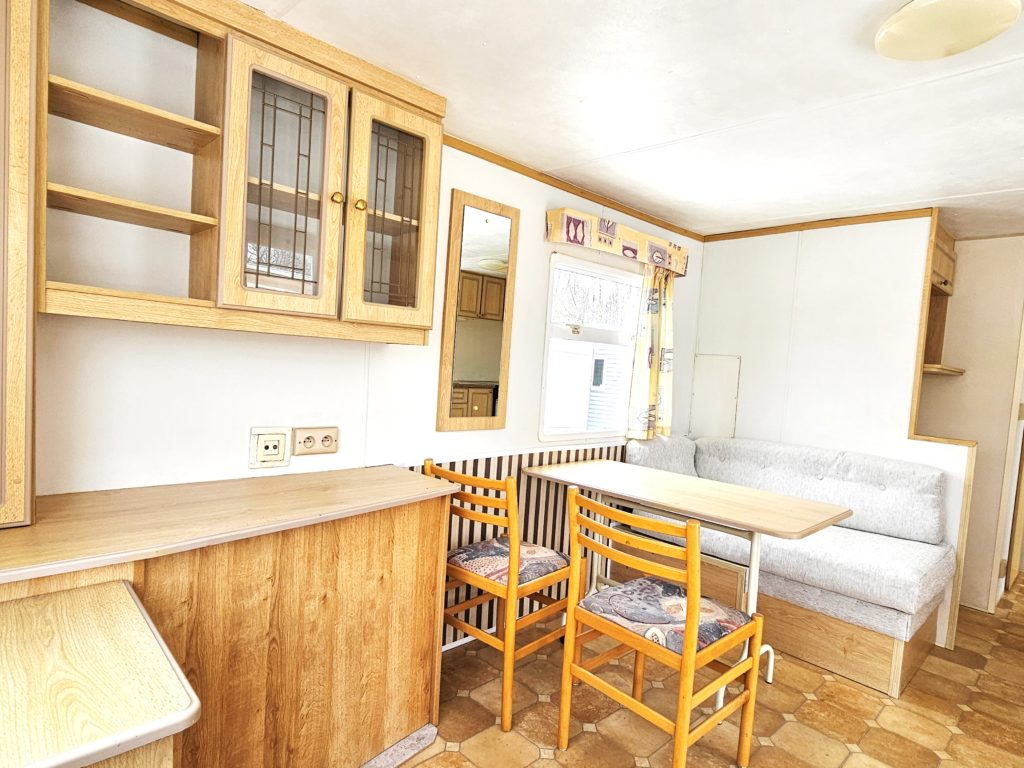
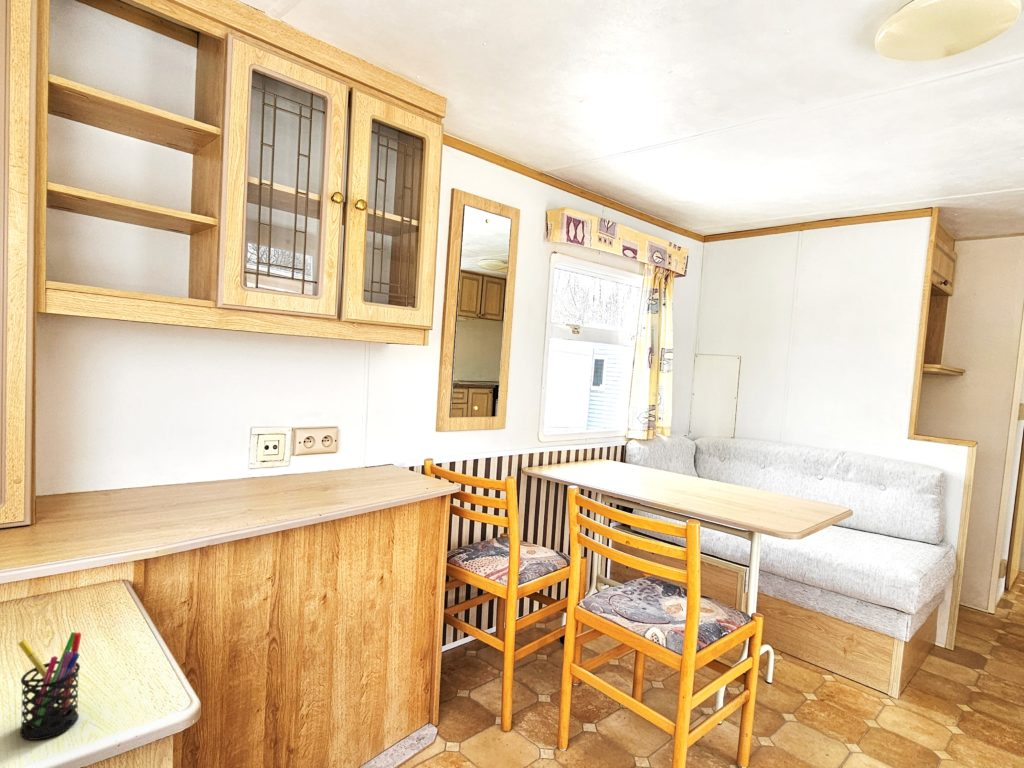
+ pen holder (57, 676)
